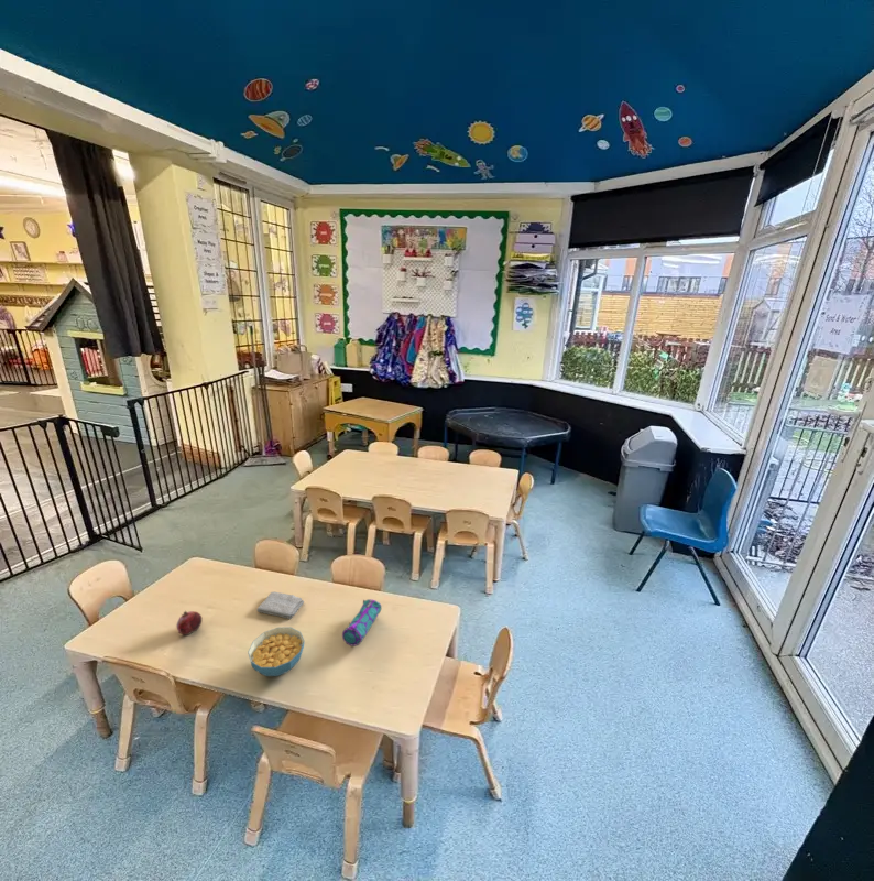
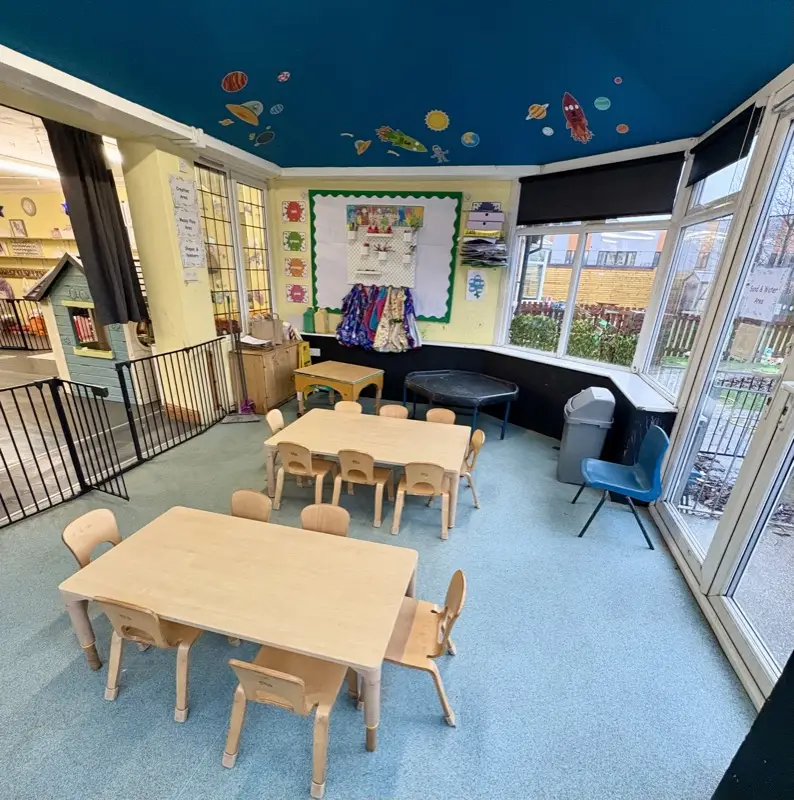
- fruit (188, 620)
- cereal bowl (277, 656)
- washcloth (281, 605)
- pencil case (362, 620)
